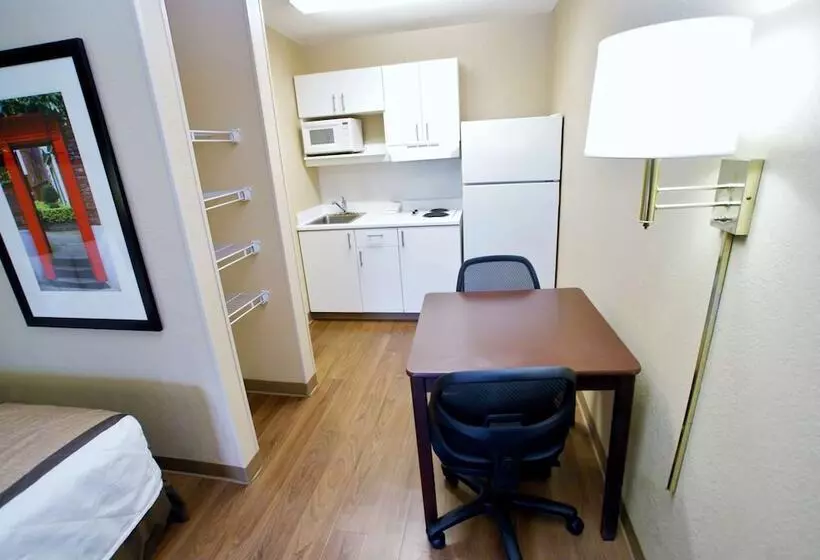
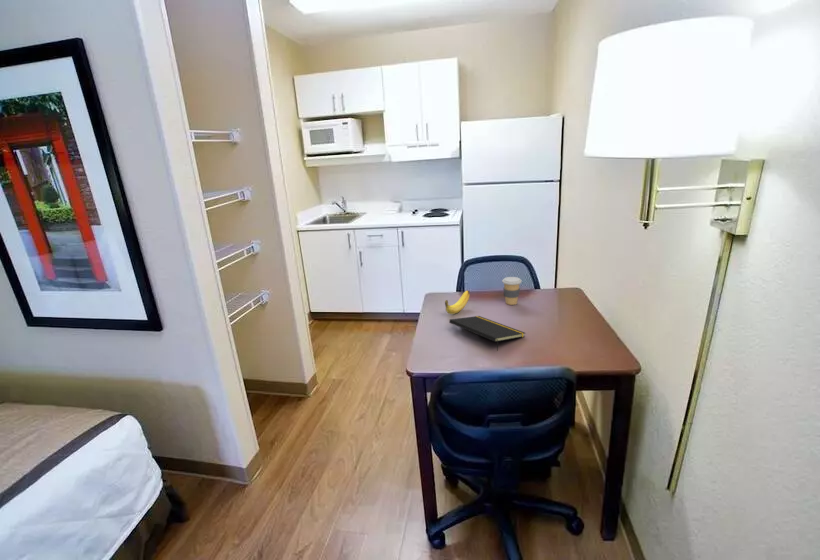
+ coffee cup (511, 291)
+ notepad (486, 327)
+ banana (457, 302)
